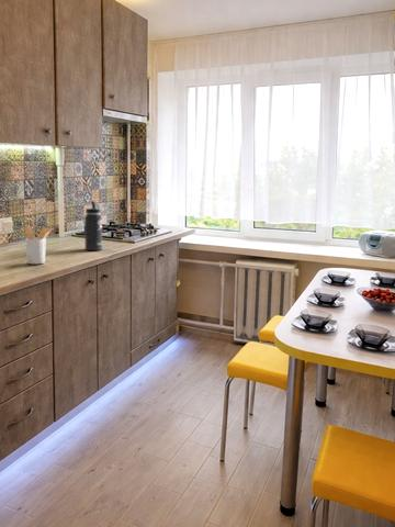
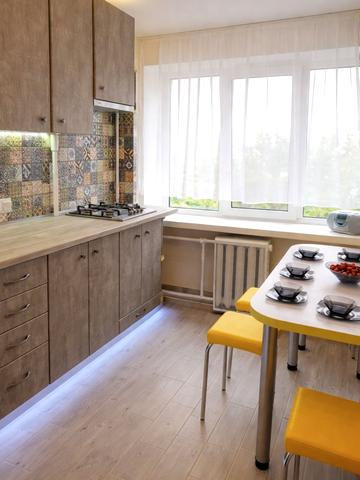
- thermos bottle (92, 225)
- utensil holder (40, 244)
